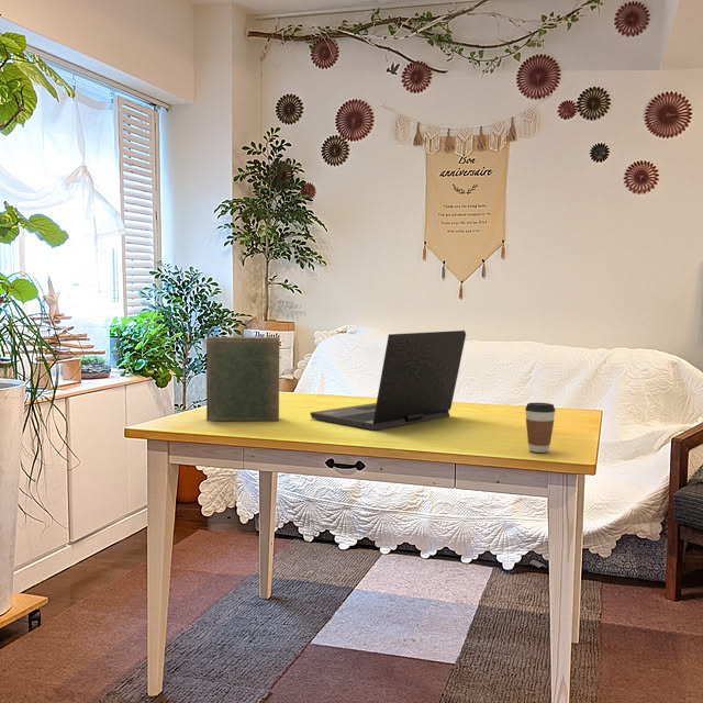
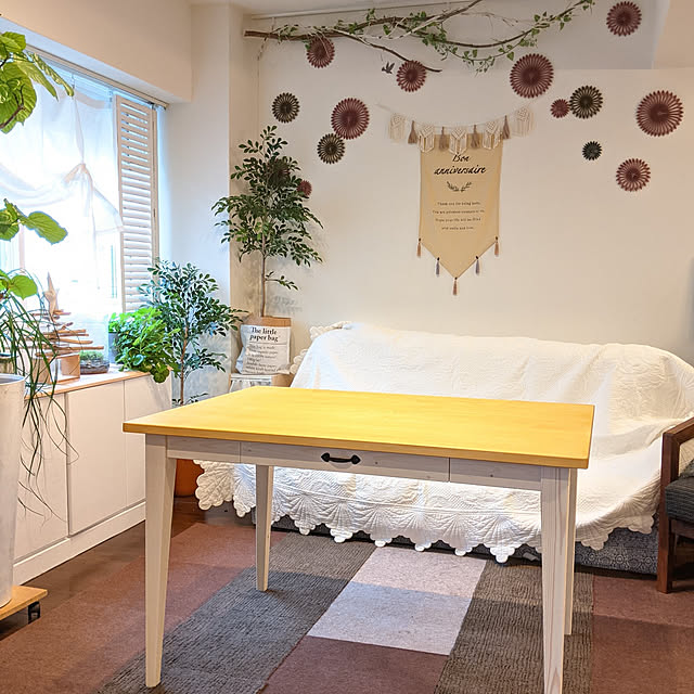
- book (243, 378)
- laptop (388, 373)
- coffee cup (539, 426)
